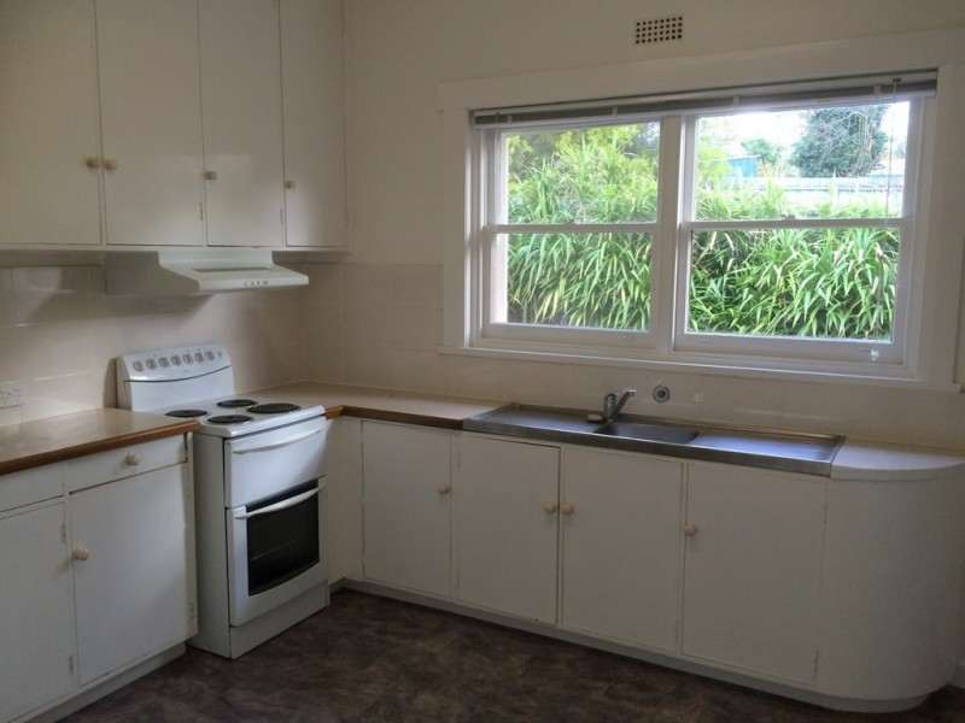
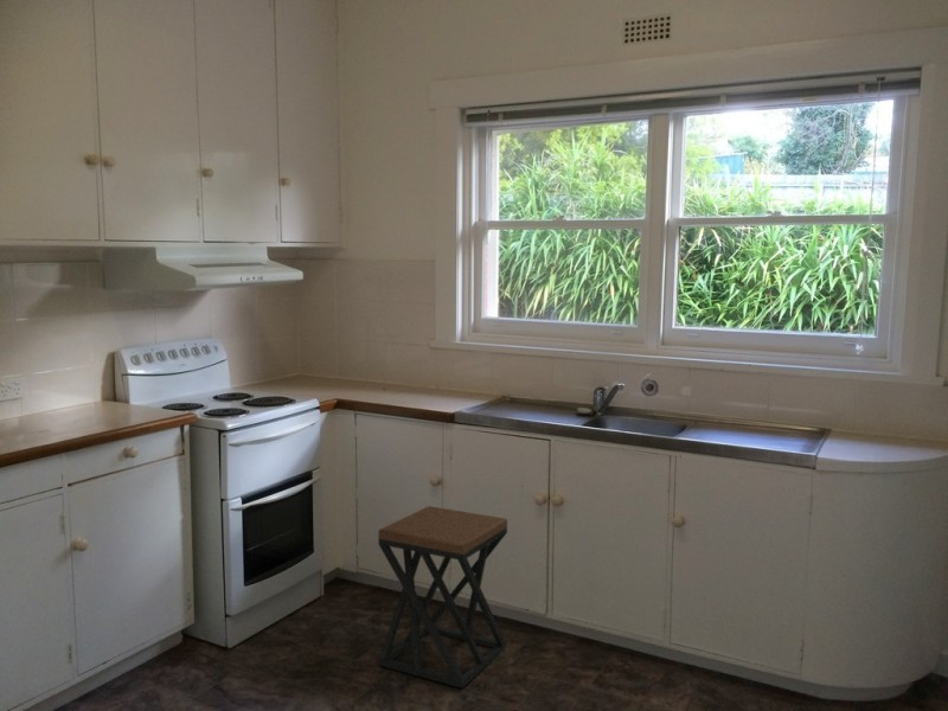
+ stool (443, 590)
